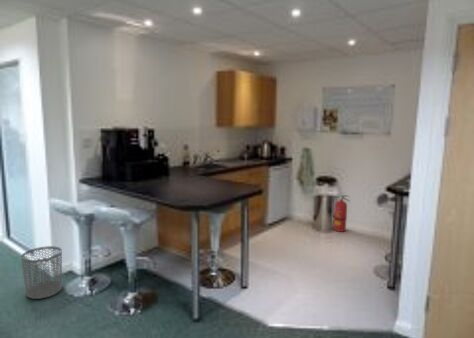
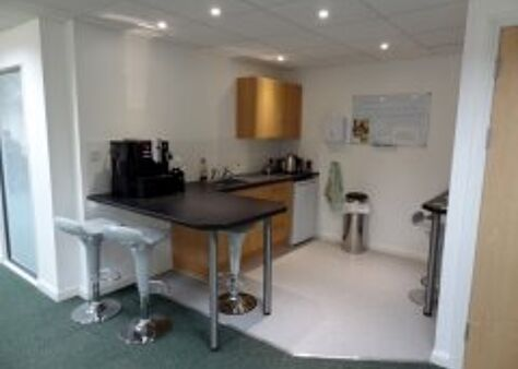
- fire extinguisher (340, 212)
- waste bin (43, 272)
